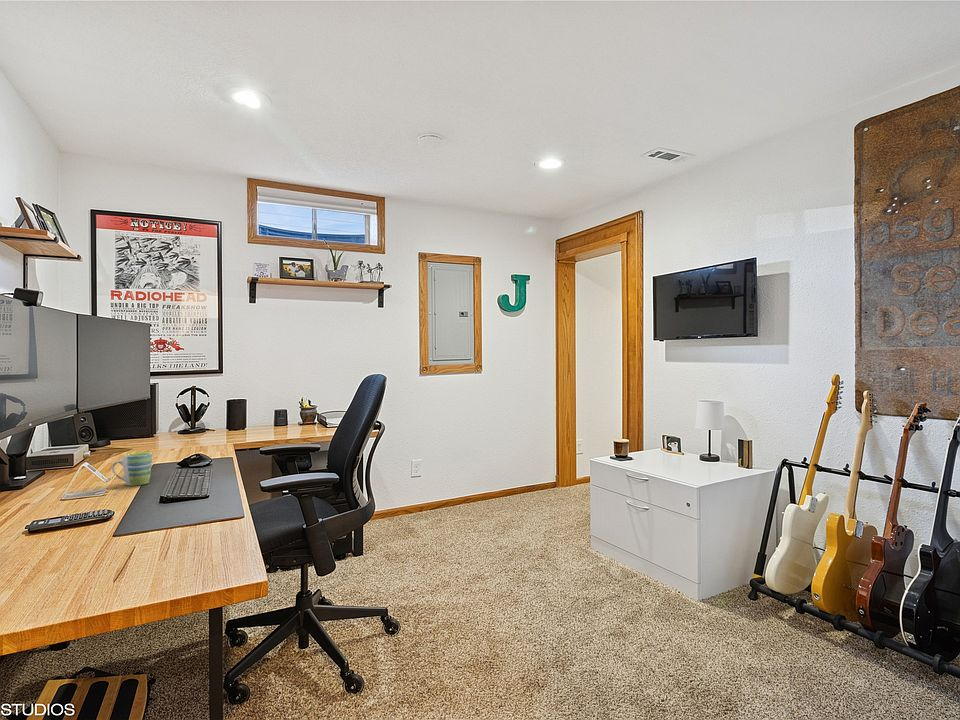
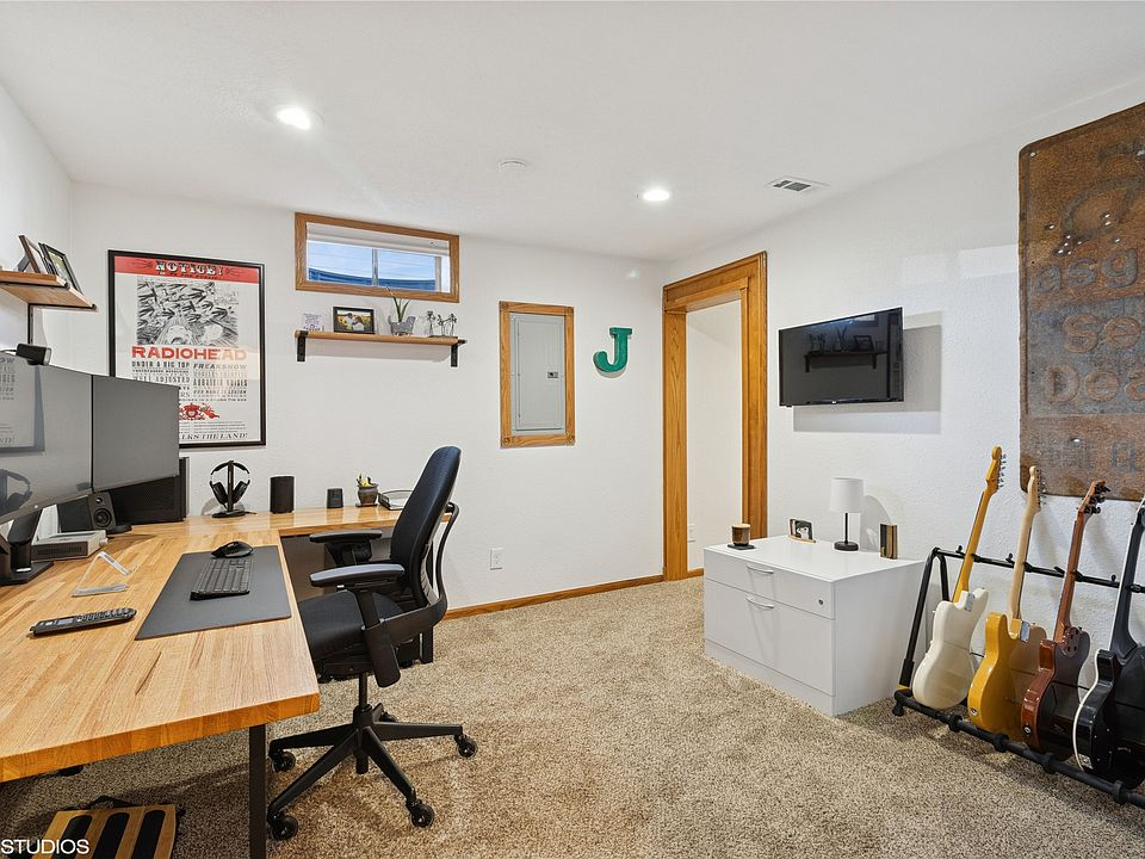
- mug (132, 468)
